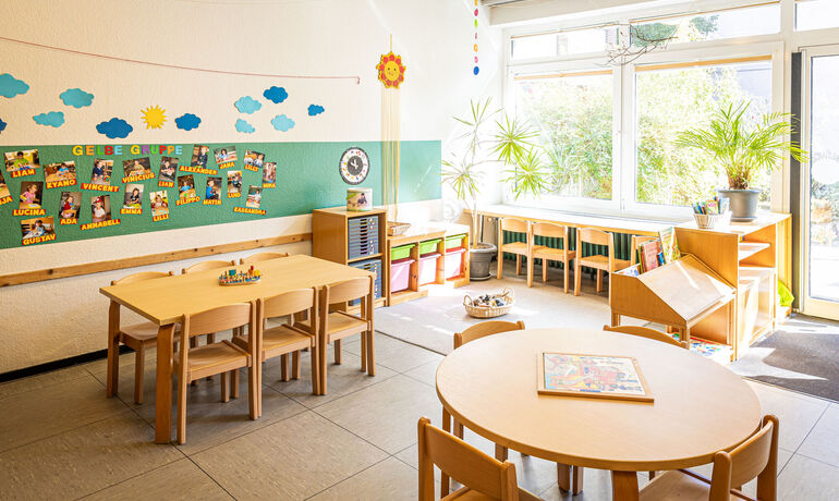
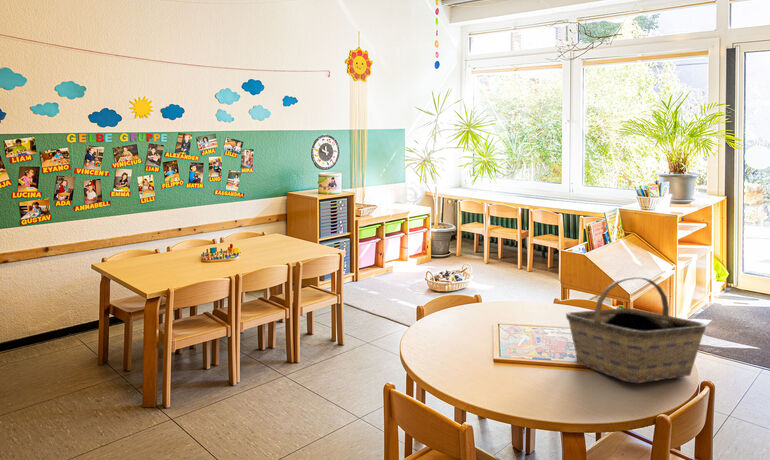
+ basket (632, 322)
